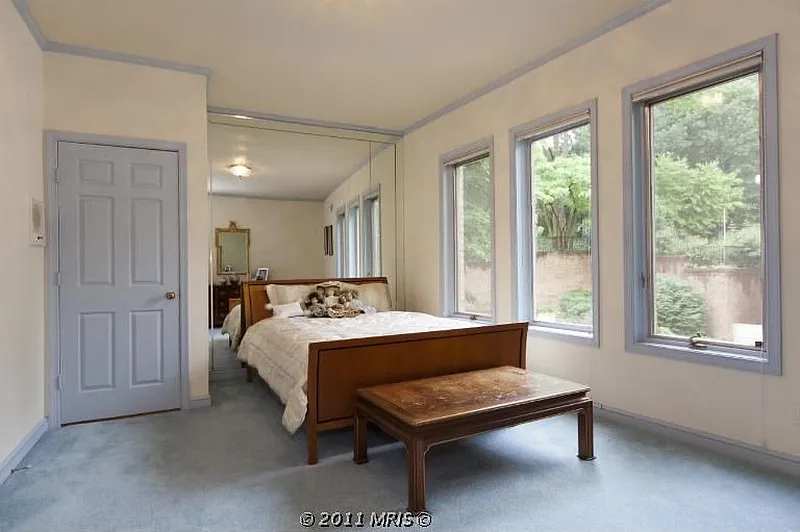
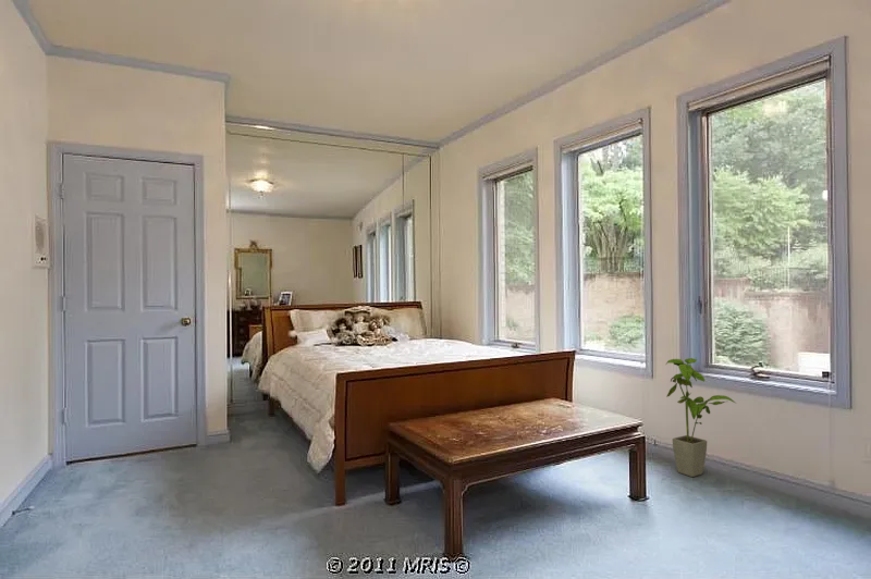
+ house plant (694, 417)
